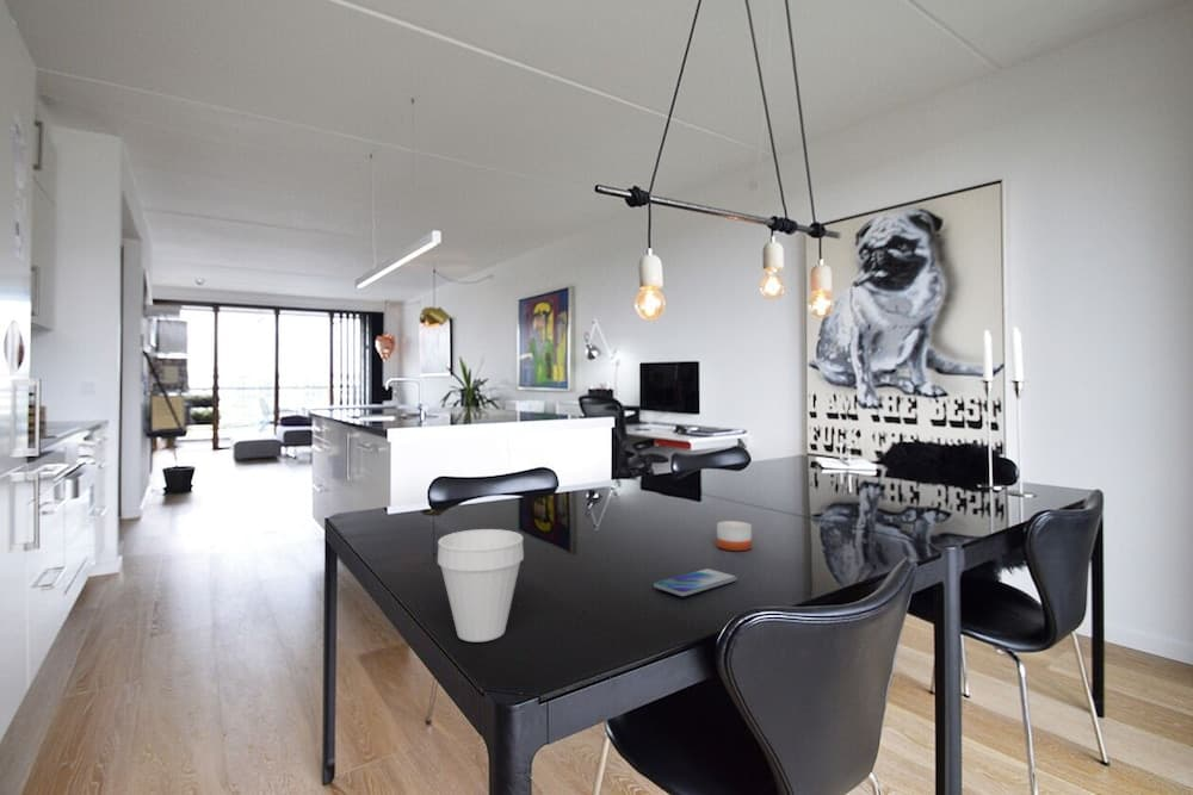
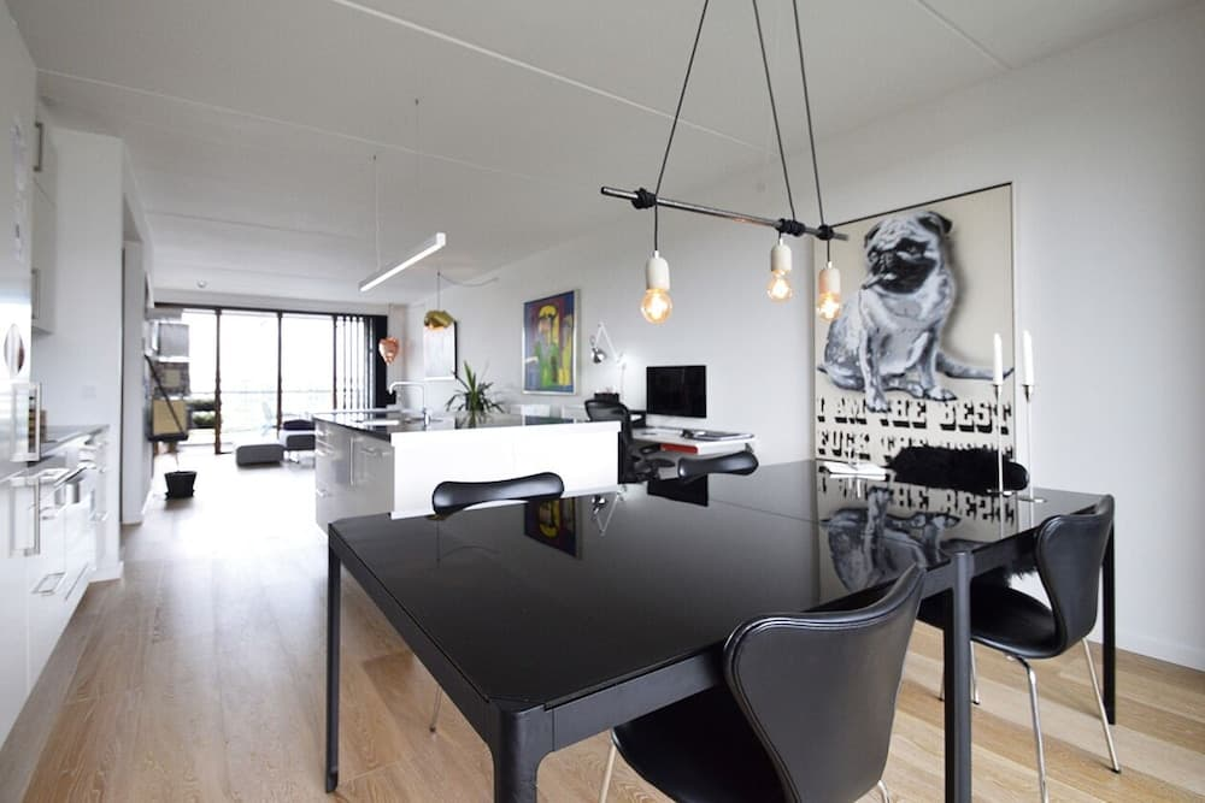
- smartphone (696, 580)
- cup (481, 584)
- candle (734, 523)
